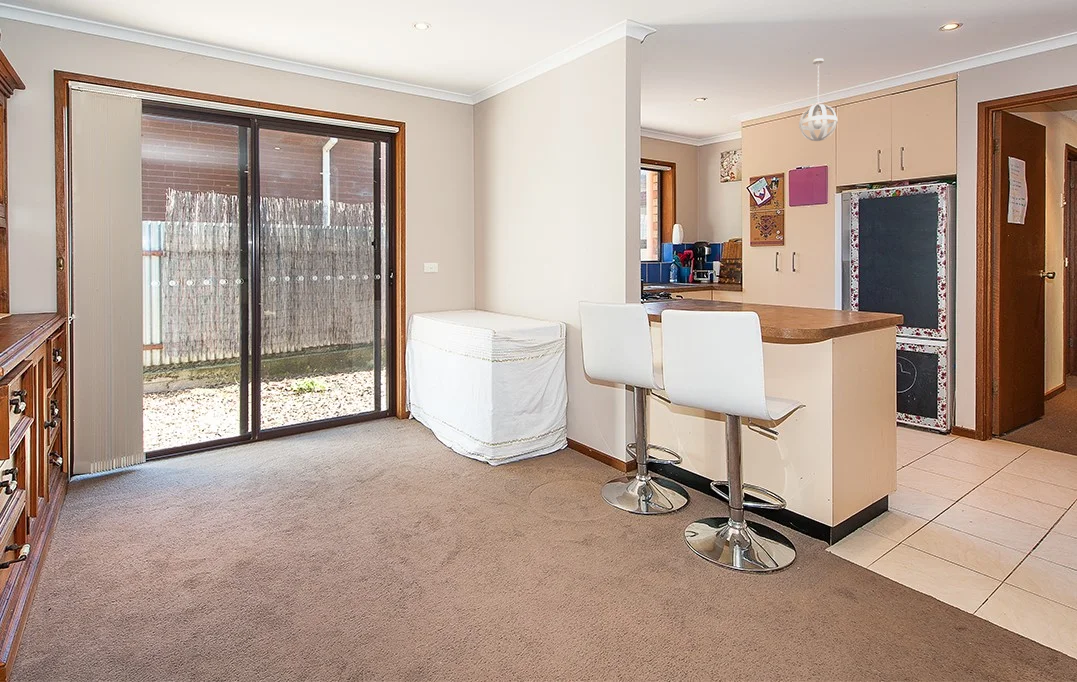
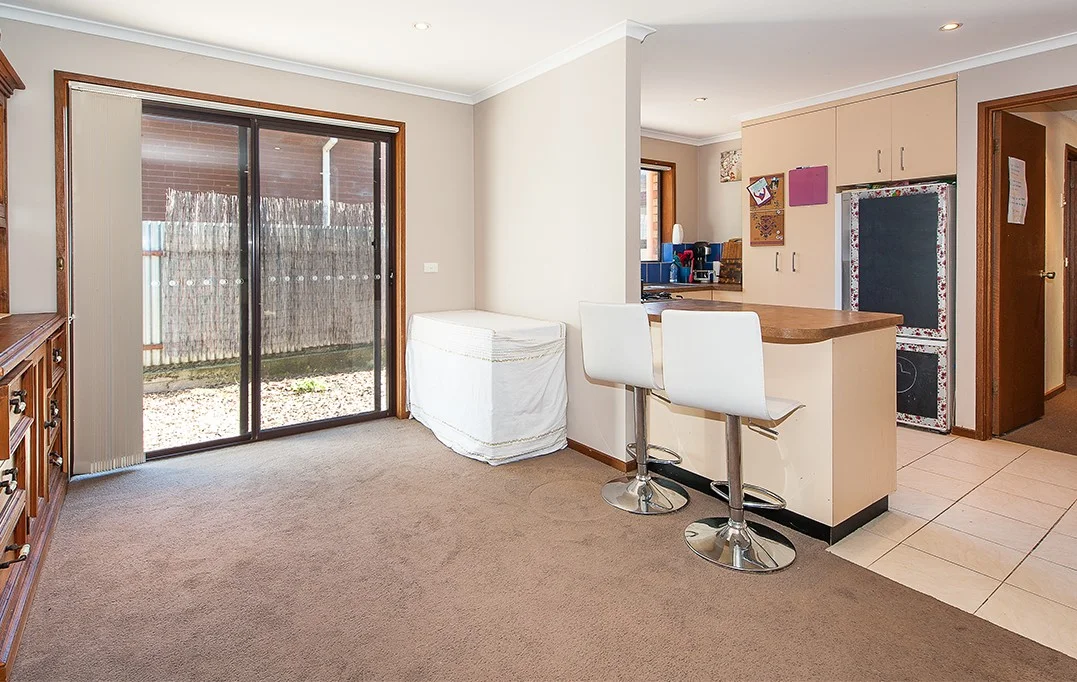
- pendant light (818, 100)
